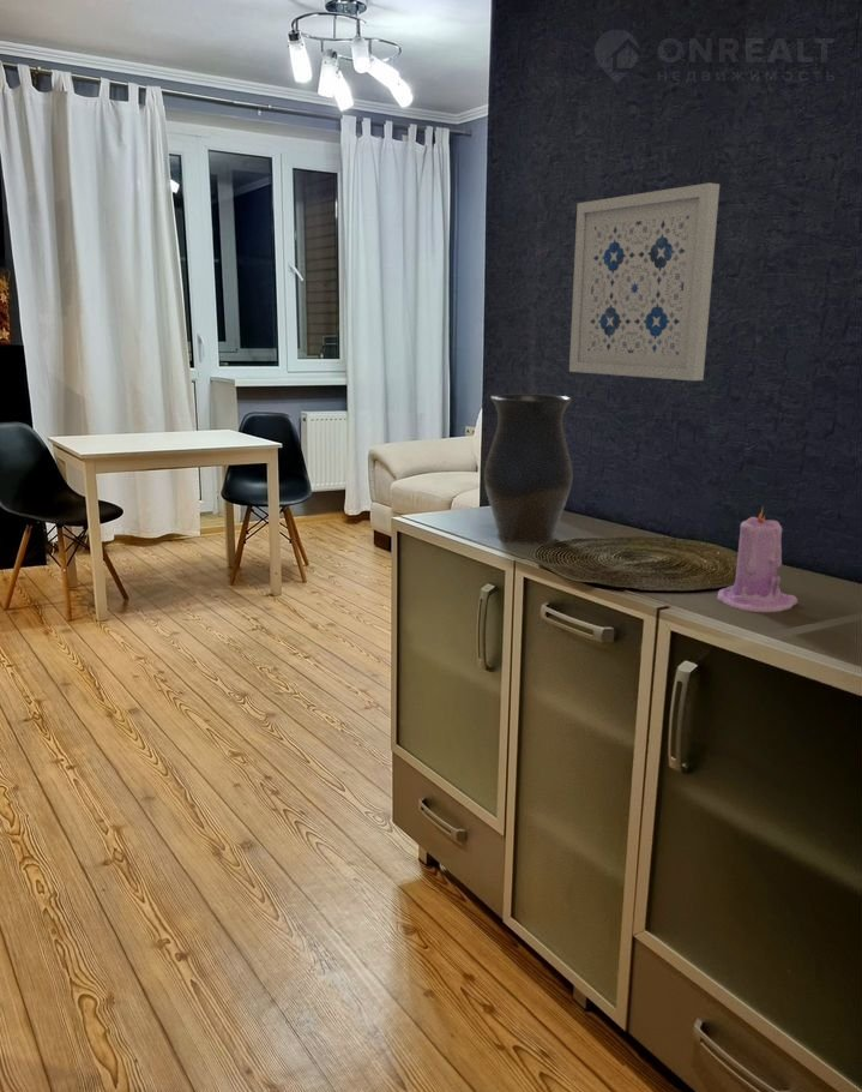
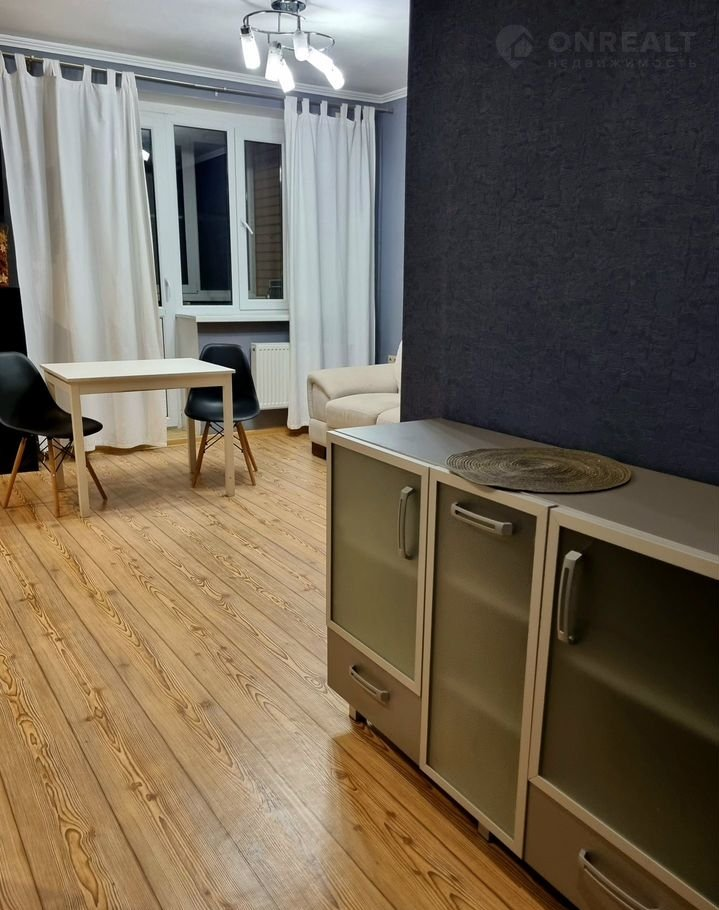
- wall art (637, 287)
- vase (528, 469)
- candle (756, 554)
